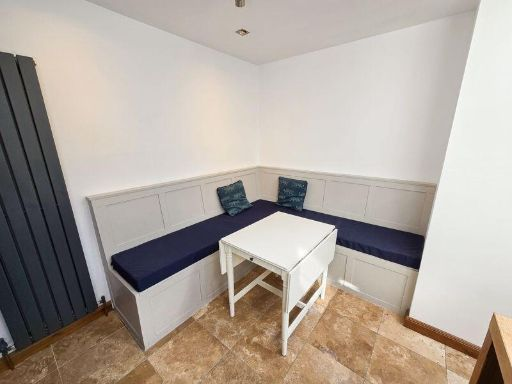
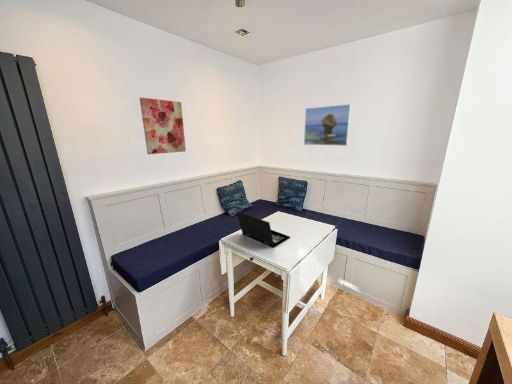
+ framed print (325, 126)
+ laptop (263, 224)
+ wall art (164, 127)
